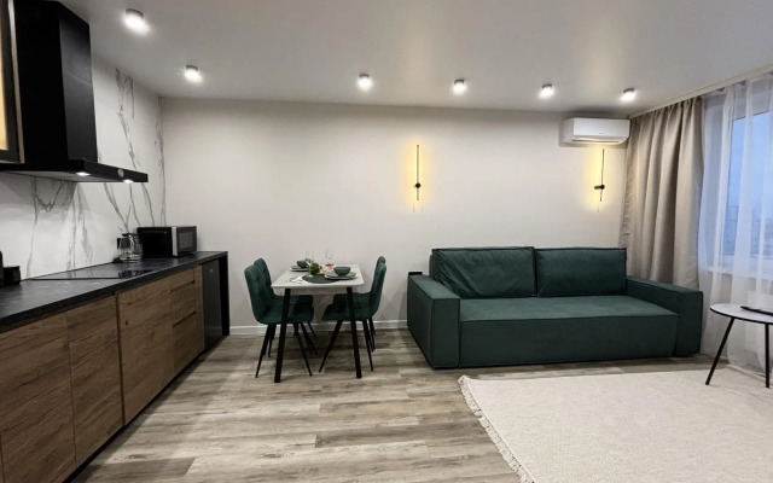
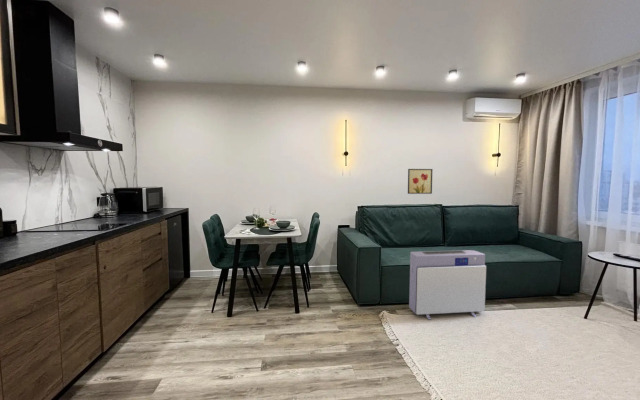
+ wall art (419, 181)
+ air purifier (445, 282)
